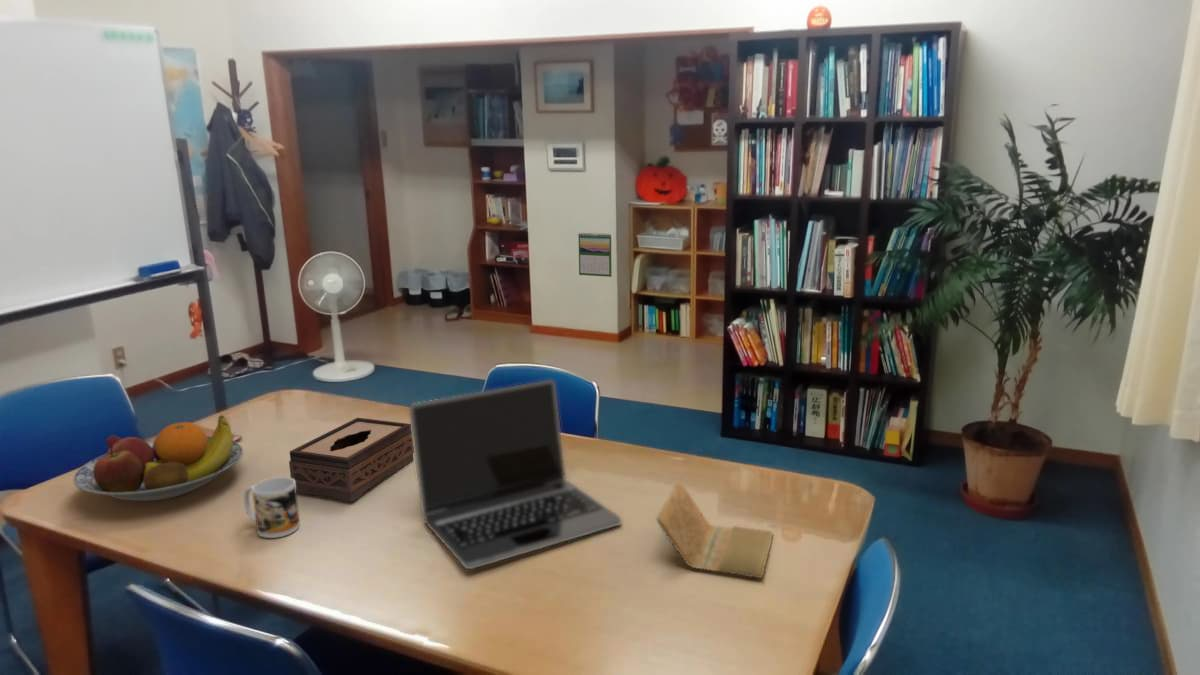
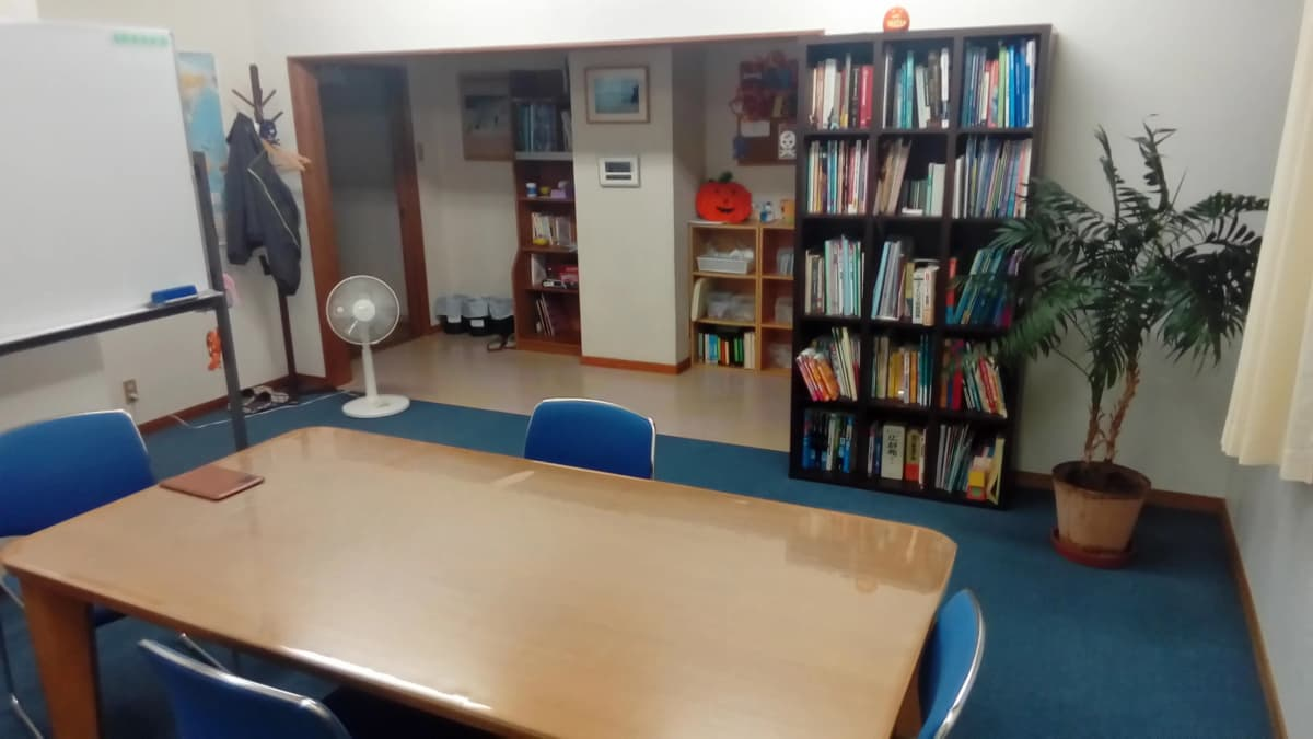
- notepad (717, 527)
- mug (269, 505)
- calendar (594, 254)
- tissue box (354, 456)
- laptop (515, 464)
- fruit bowl (161, 456)
